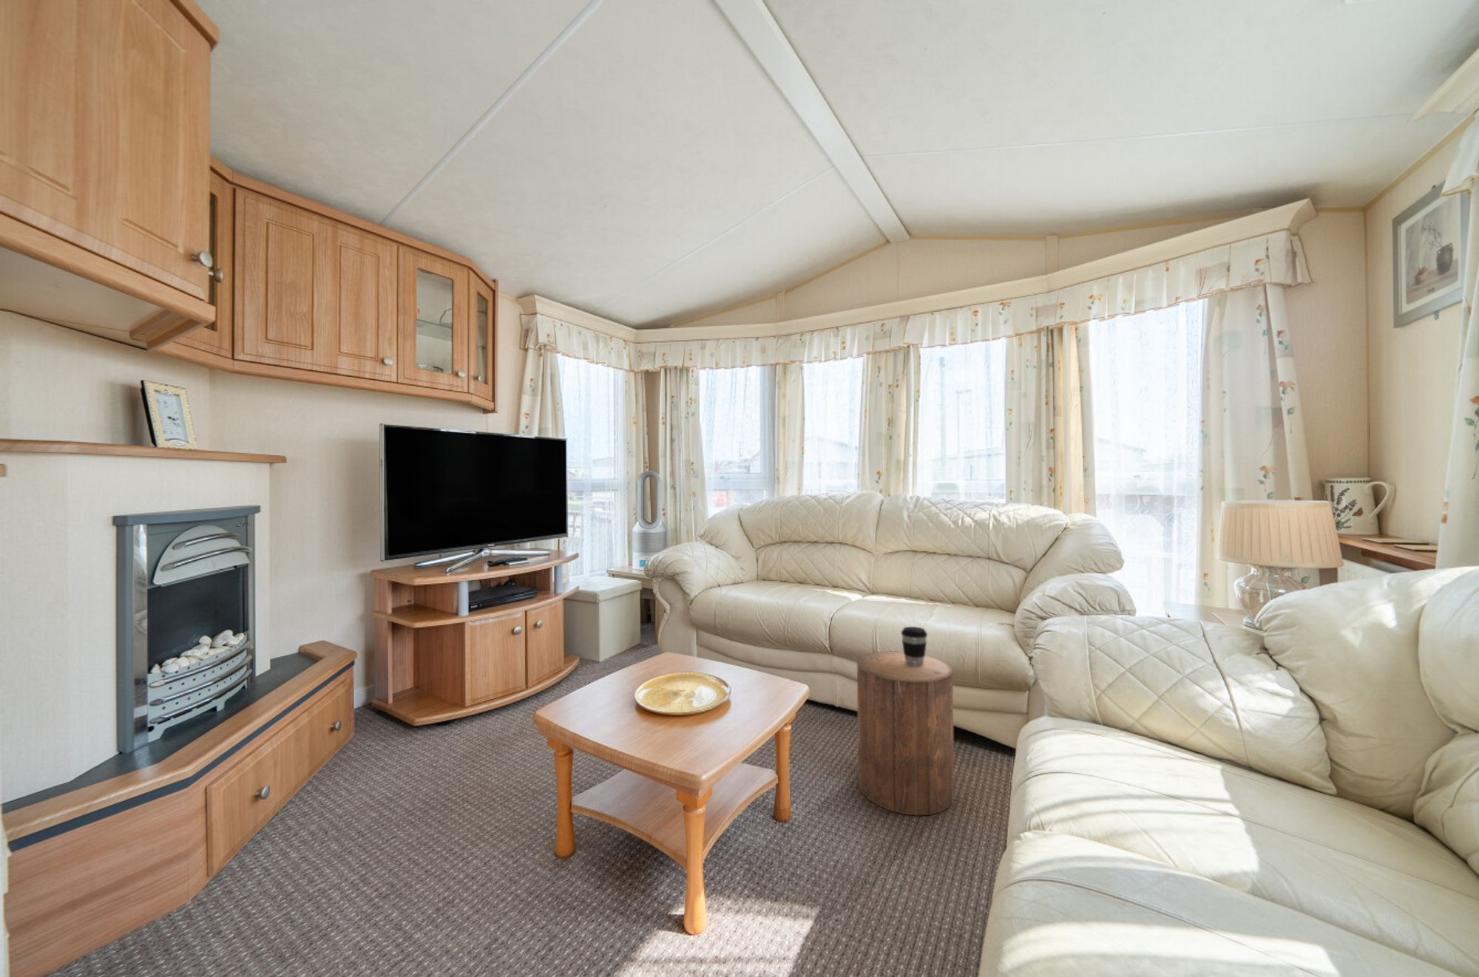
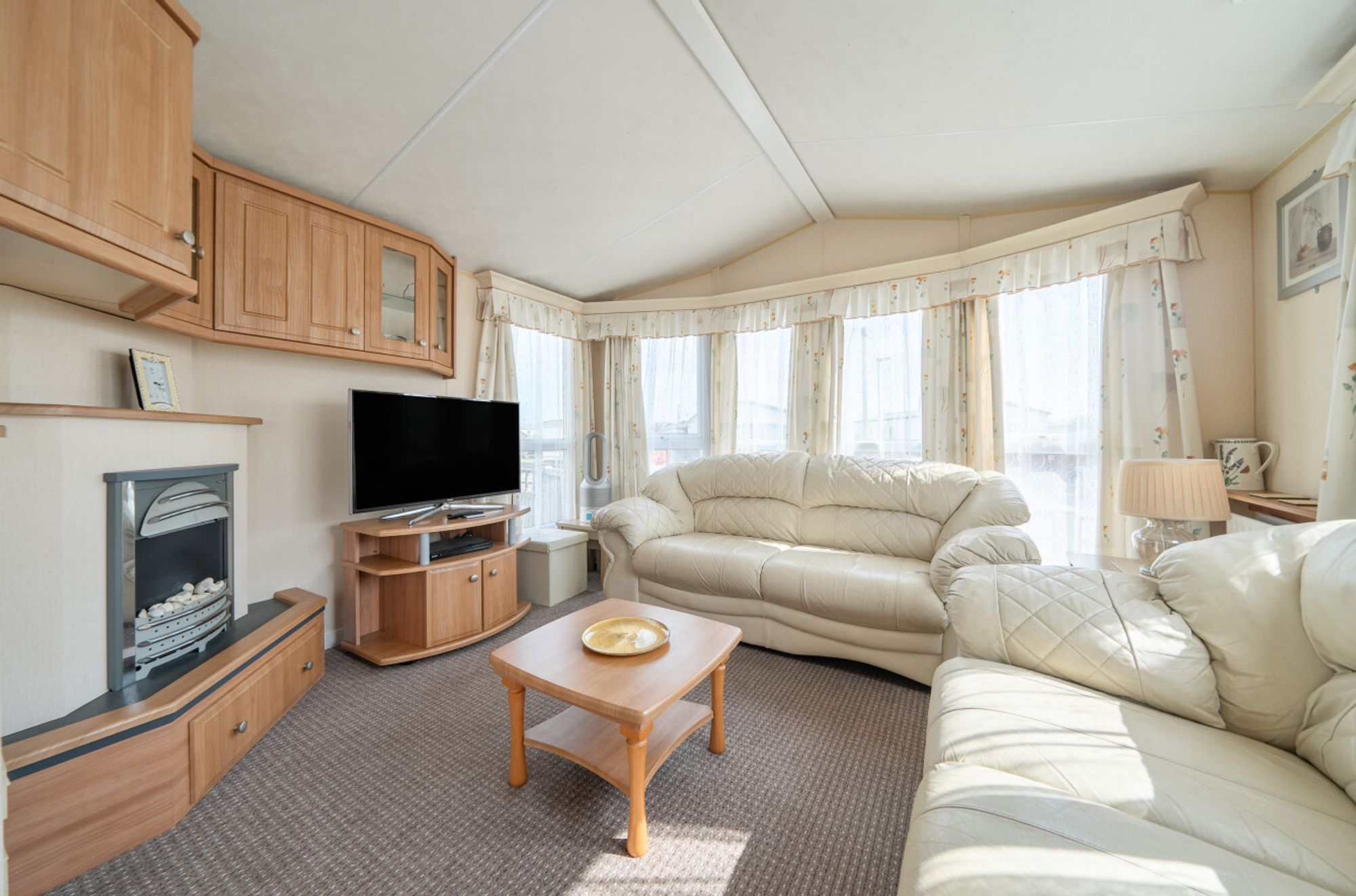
- coffee cup (914, 646)
- stool (904, 726)
